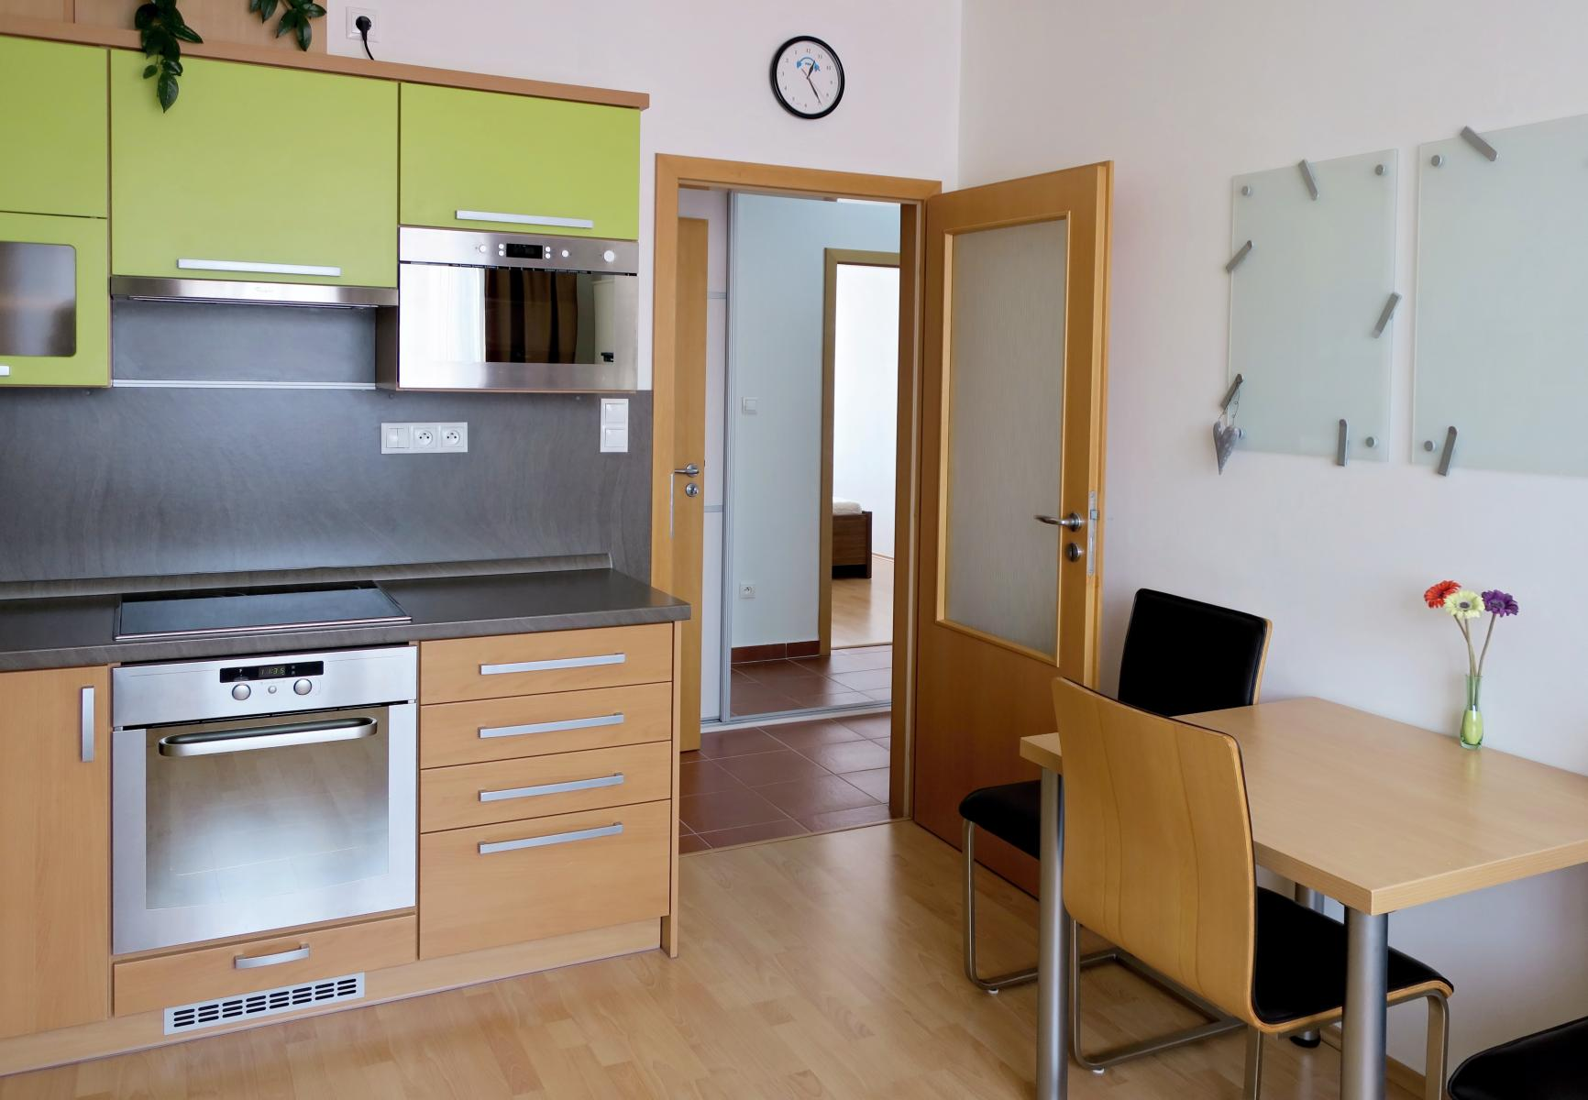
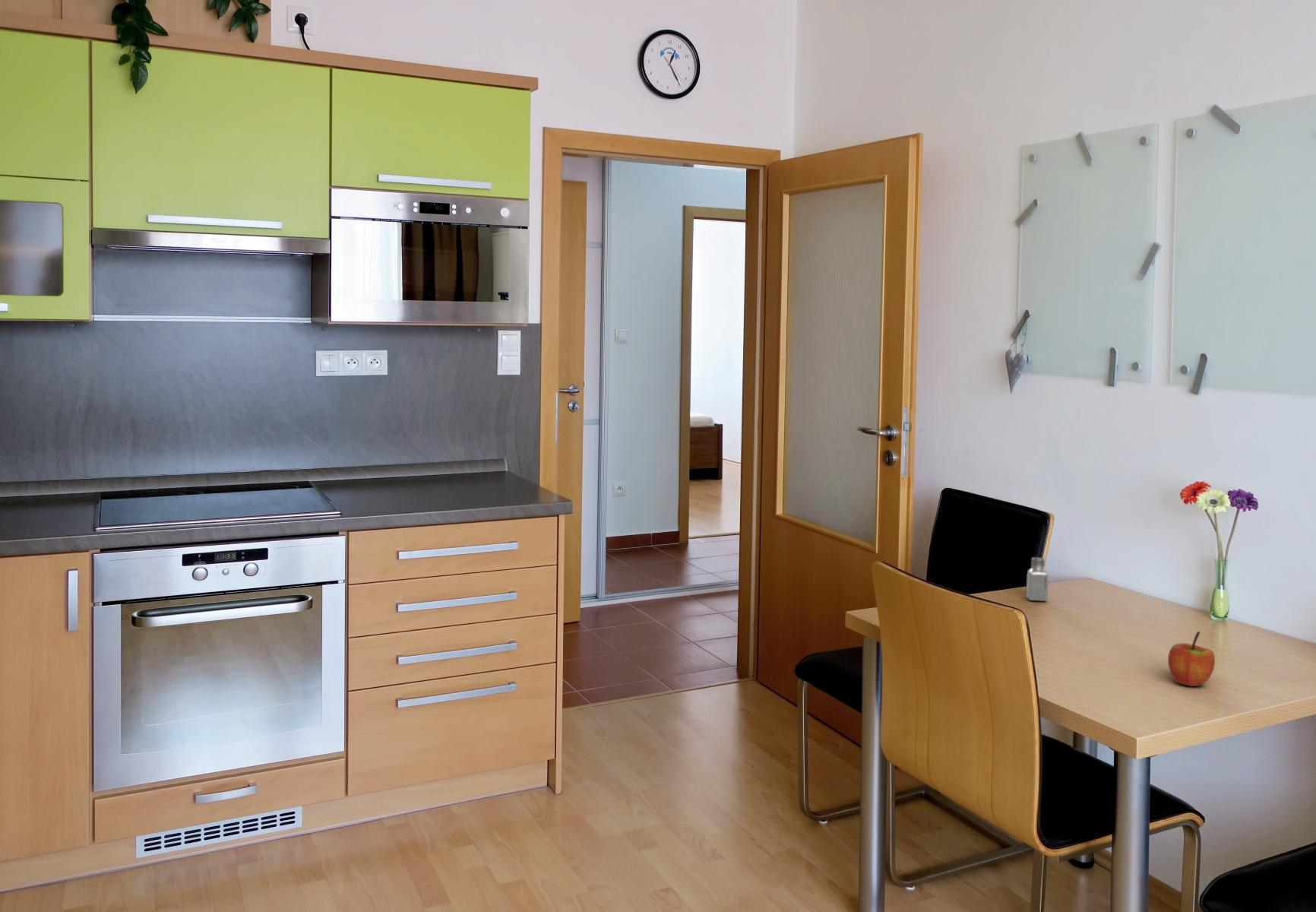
+ apple (1191, 657)
+ saltshaker (1037, 578)
